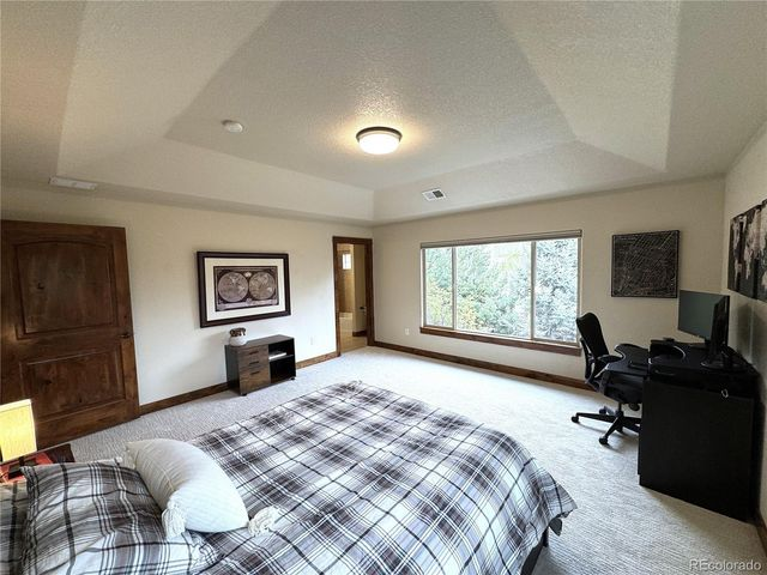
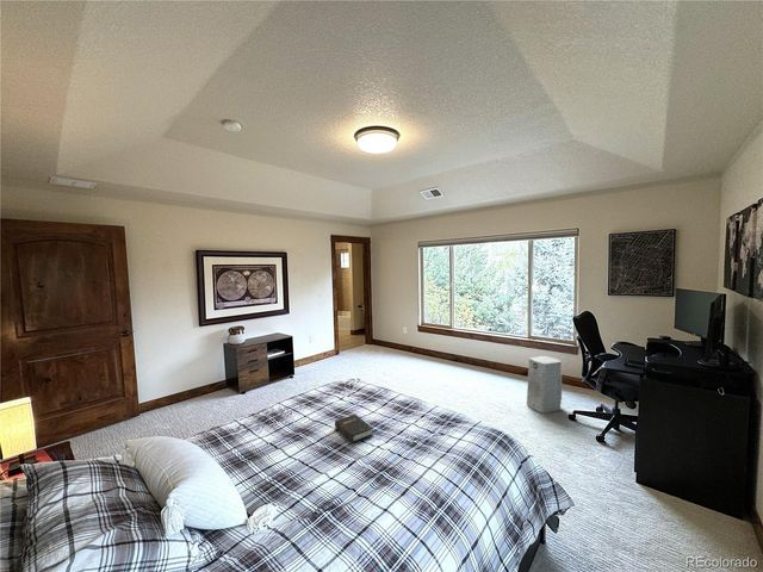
+ hardback book (353, 428)
+ air purifier (544, 383)
